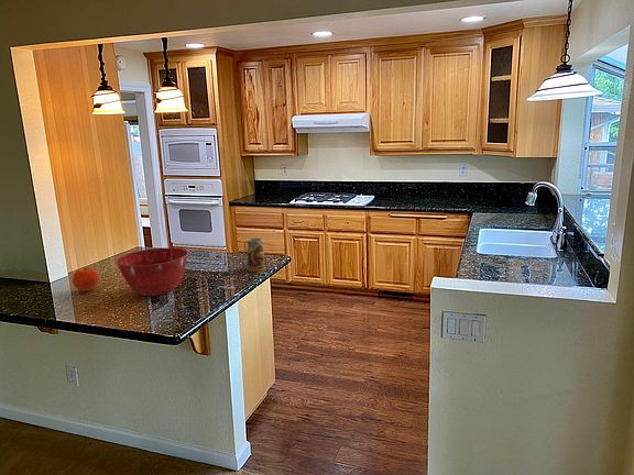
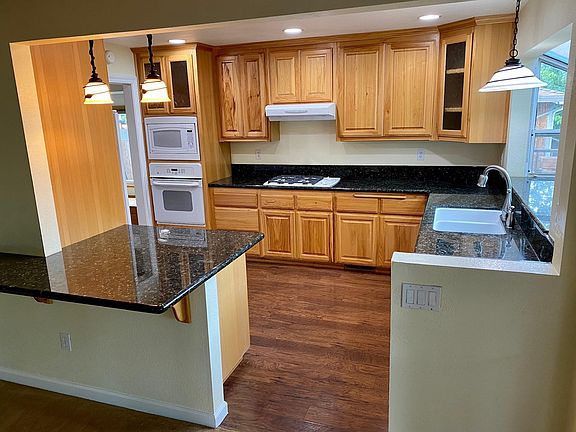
- fruit (85, 279)
- mug (253, 253)
- mixing bowl (154, 273)
